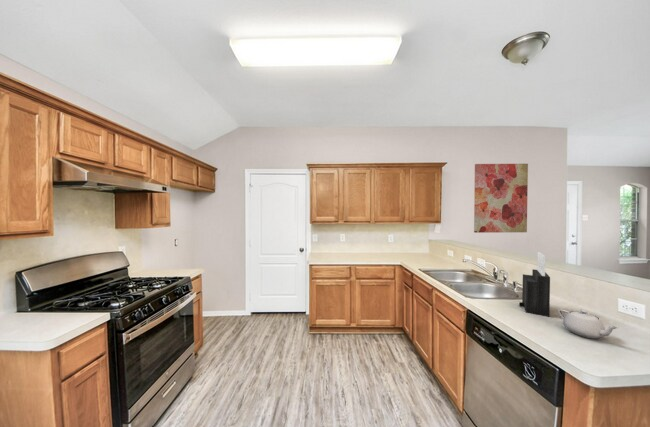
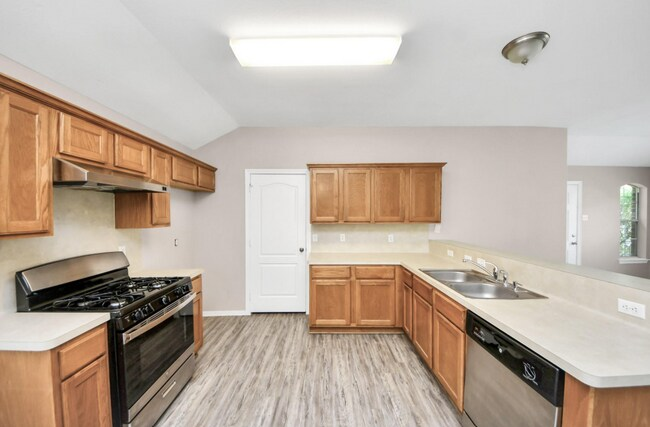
- wall art (500, 198)
- teapot (585, 322)
- knife block (532, 281)
